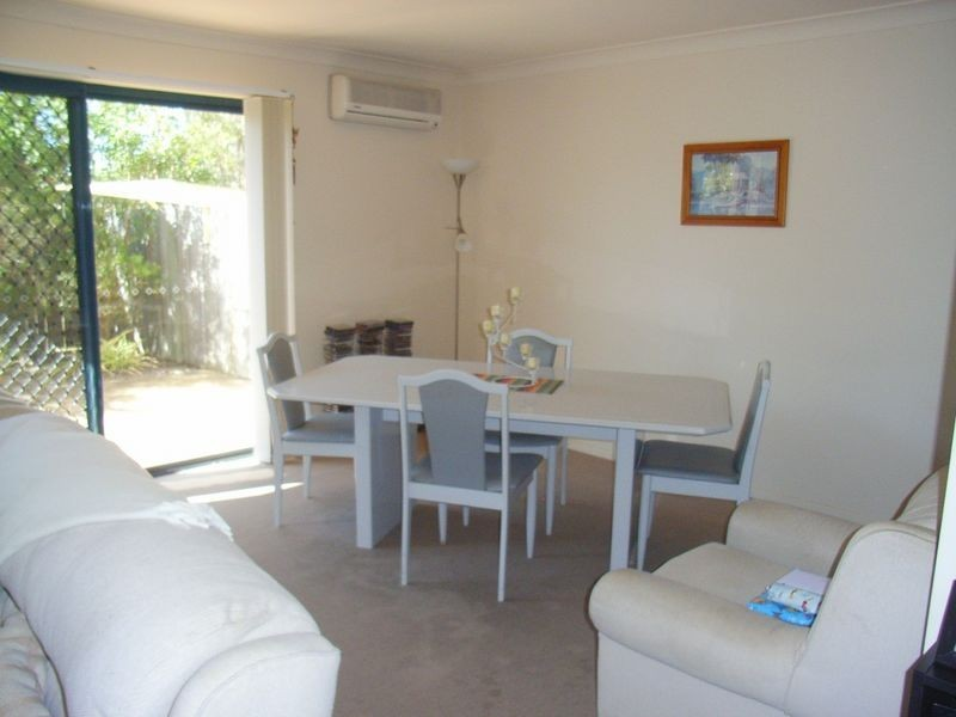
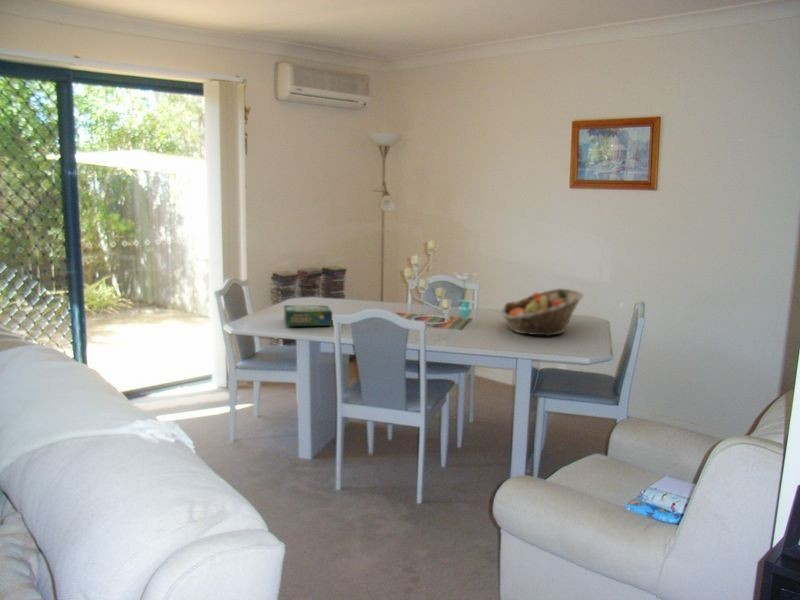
+ fruit basket (541, 310)
+ flower (464, 301)
+ board game (307, 315)
